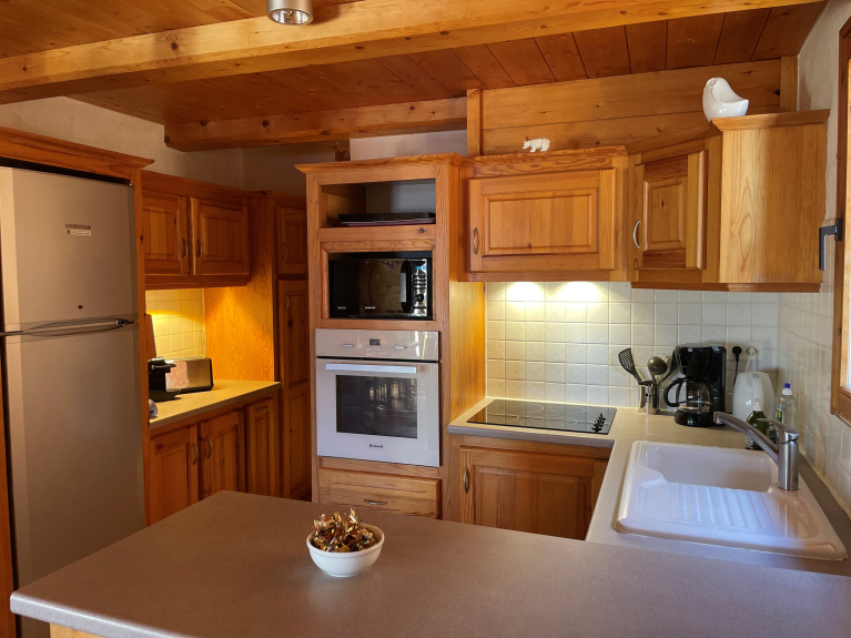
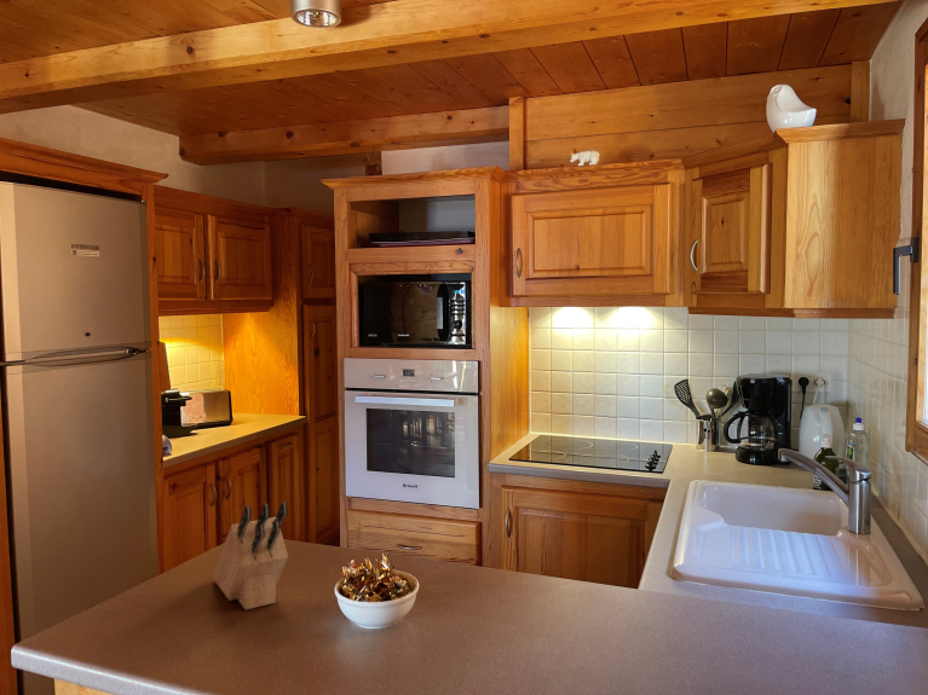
+ knife block (250, 543)
